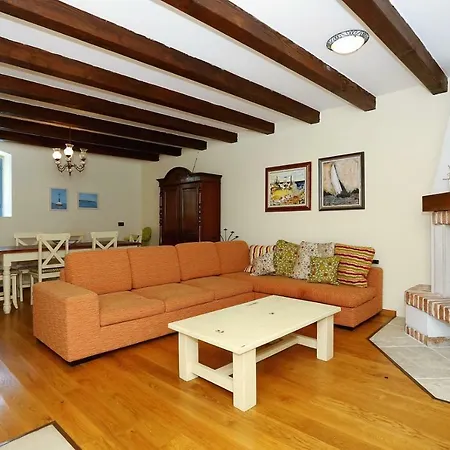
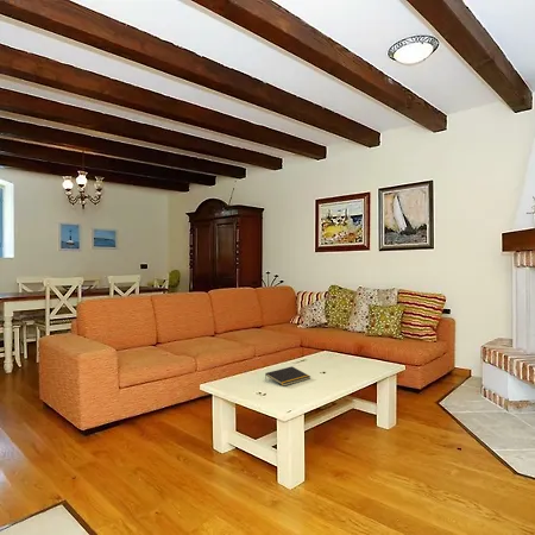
+ notepad (288, 376)
